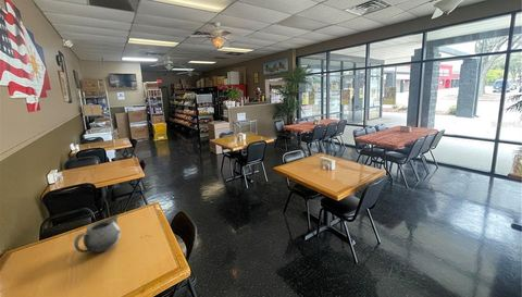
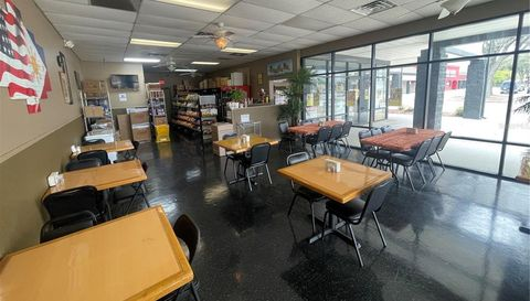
- teapot (99, 236)
